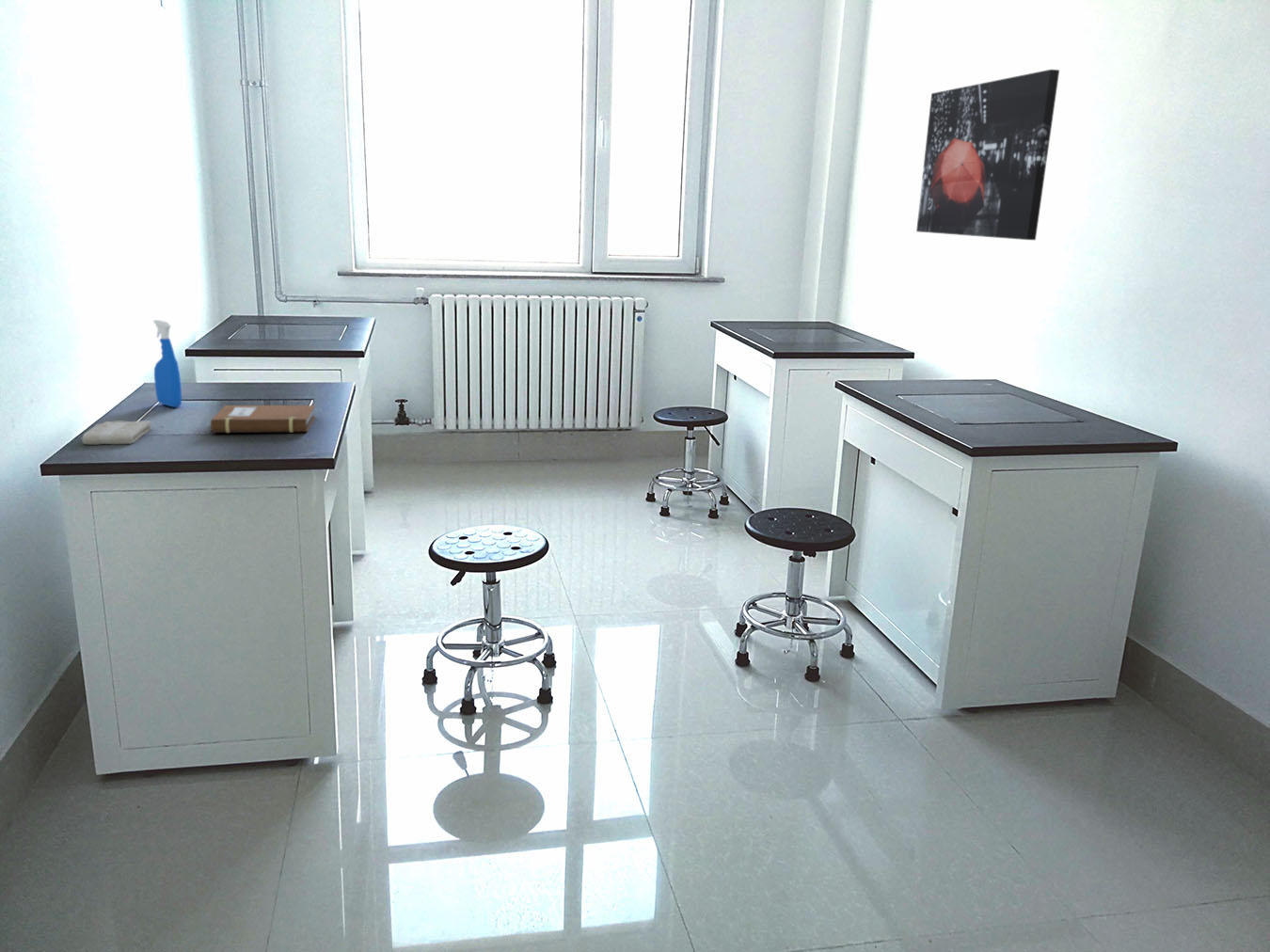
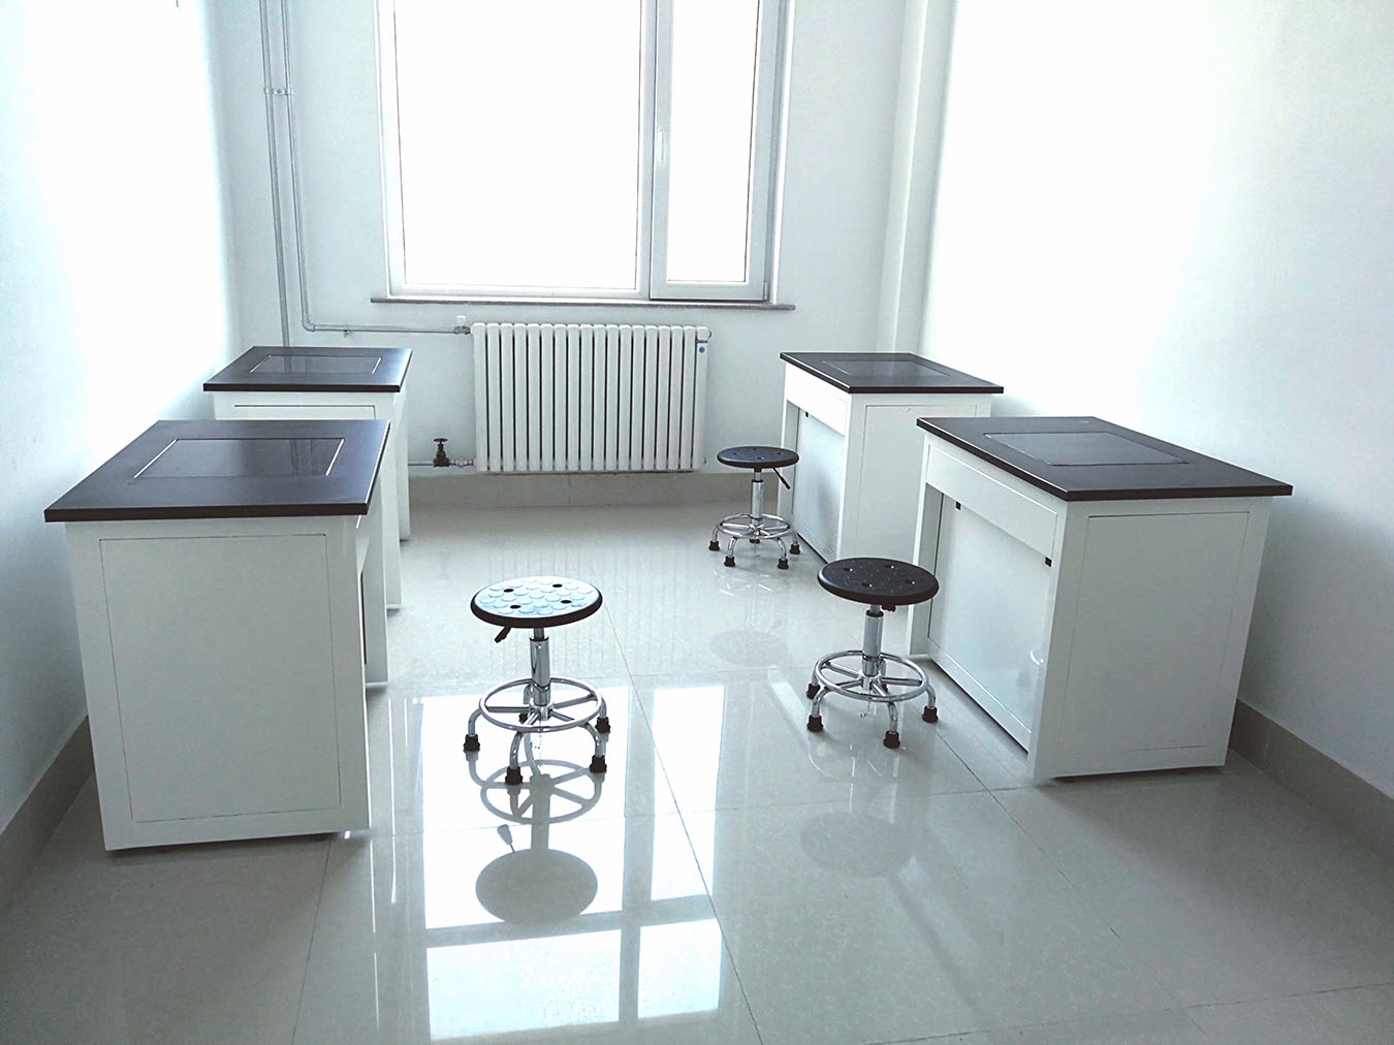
- washcloth (118, 432)
- notebook (262, 419)
- spray bottle (166, 363)
- wall art (978, 160)
